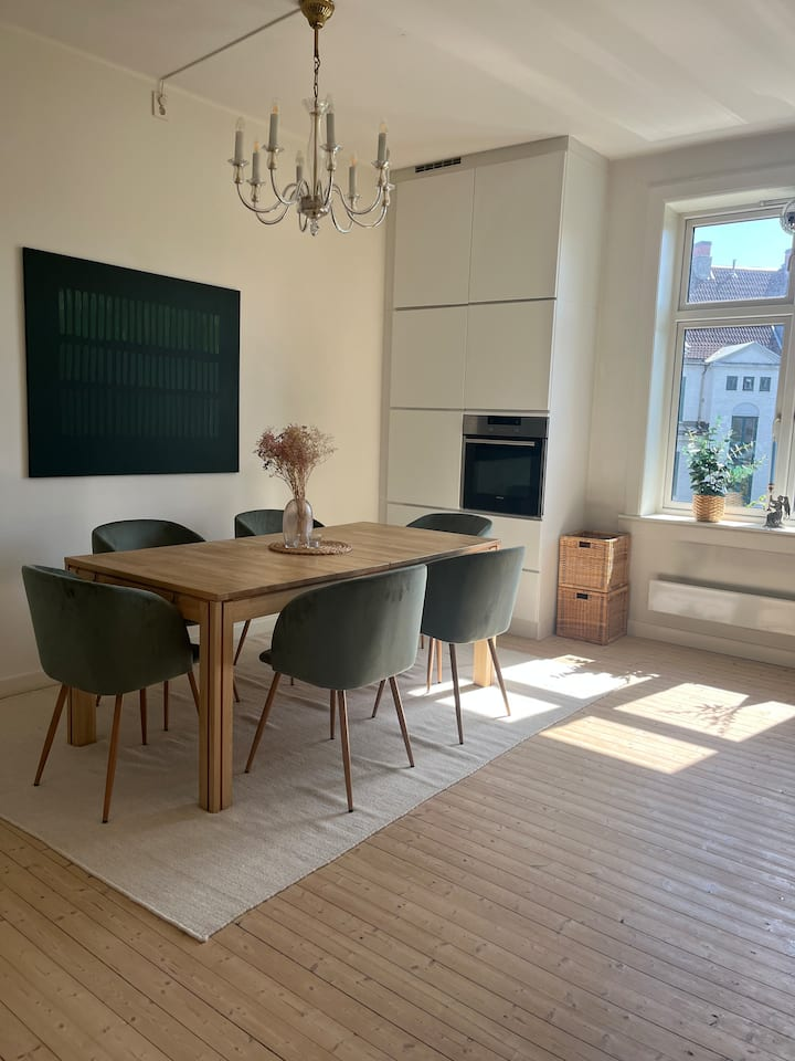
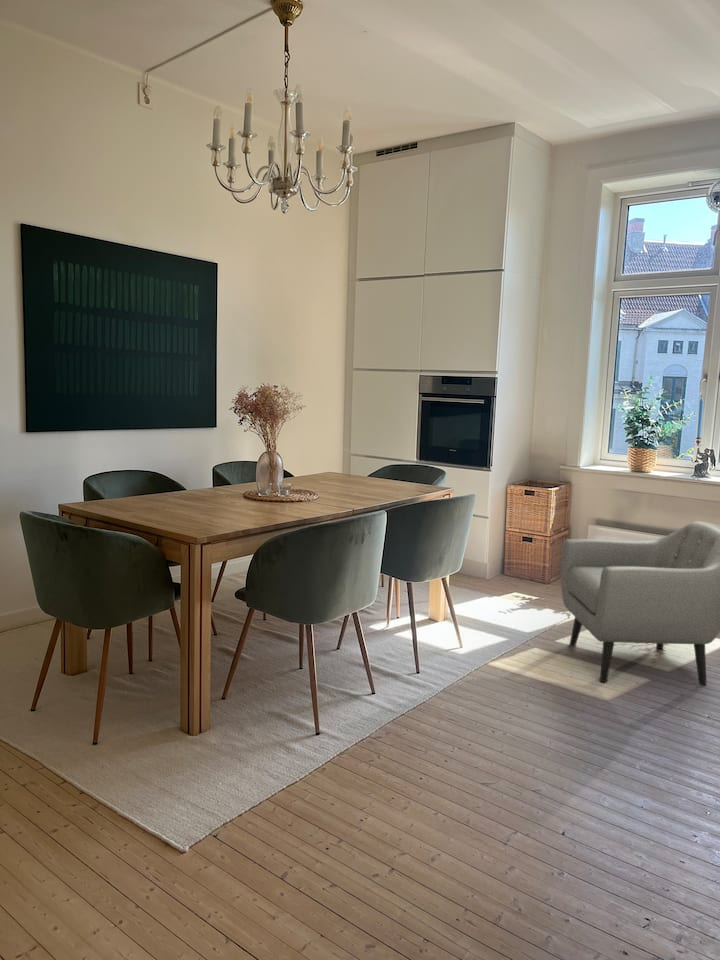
+ armchair (634, 593)
